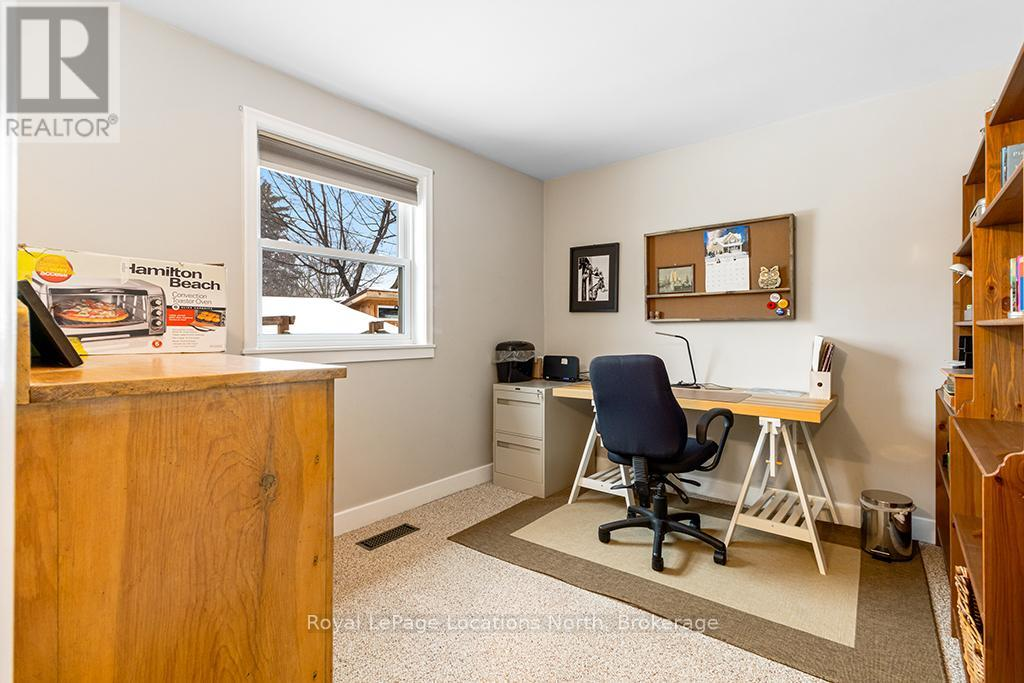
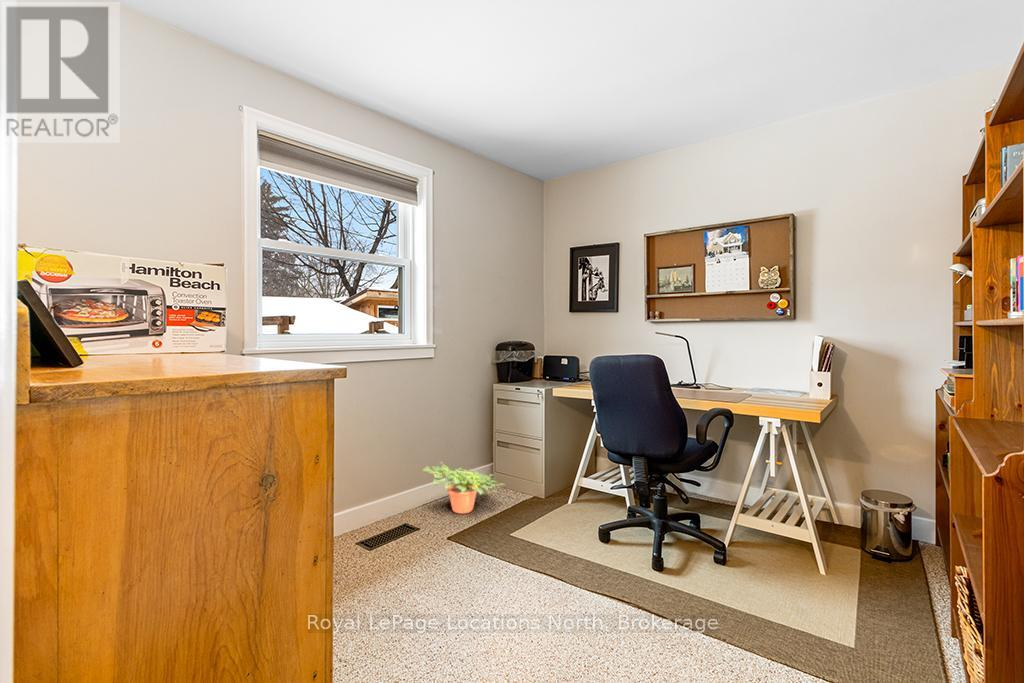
+ potted plant (464, 486)
